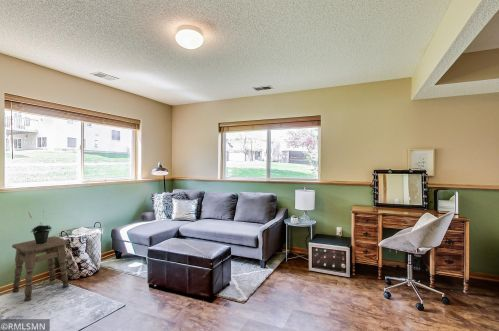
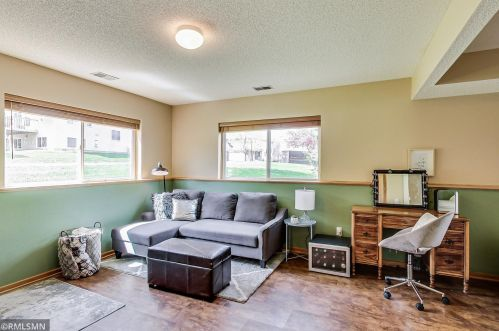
- side table (39, 261)
- potted plant (40, 226)
